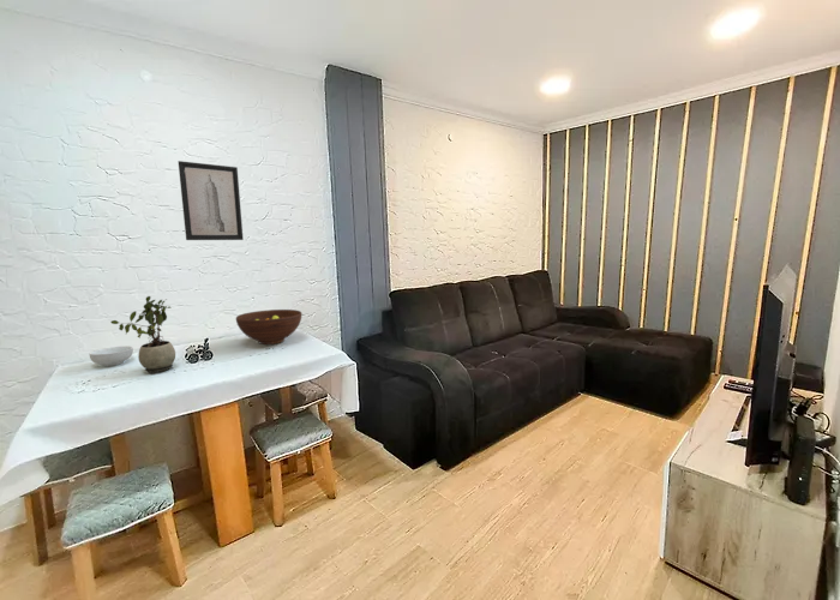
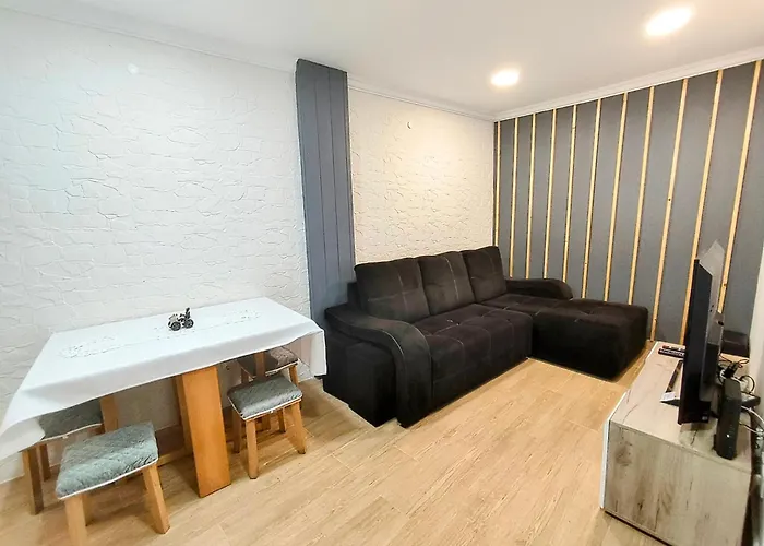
- fruit bowl (270, 328)
- cereal bowl (112, 356)
- potted plant (146, 334)
- wall art (212, 202)
